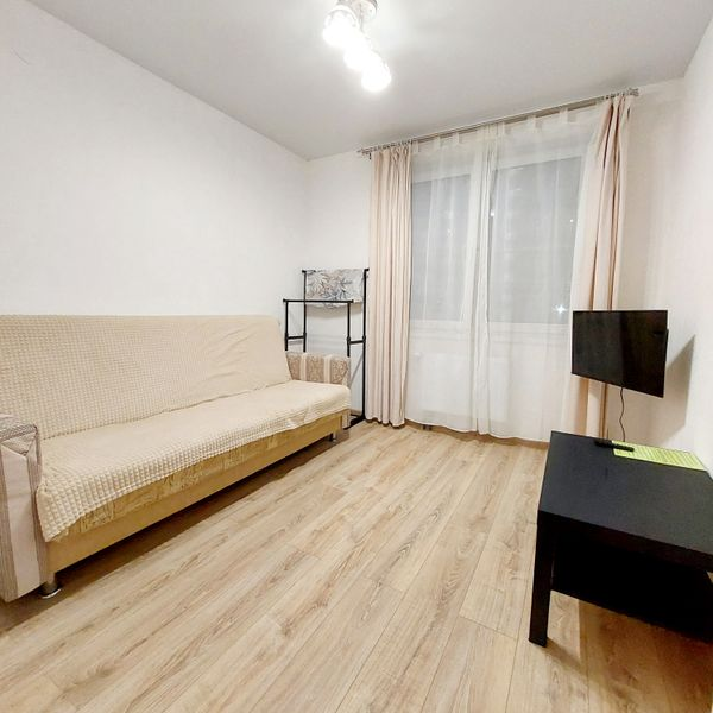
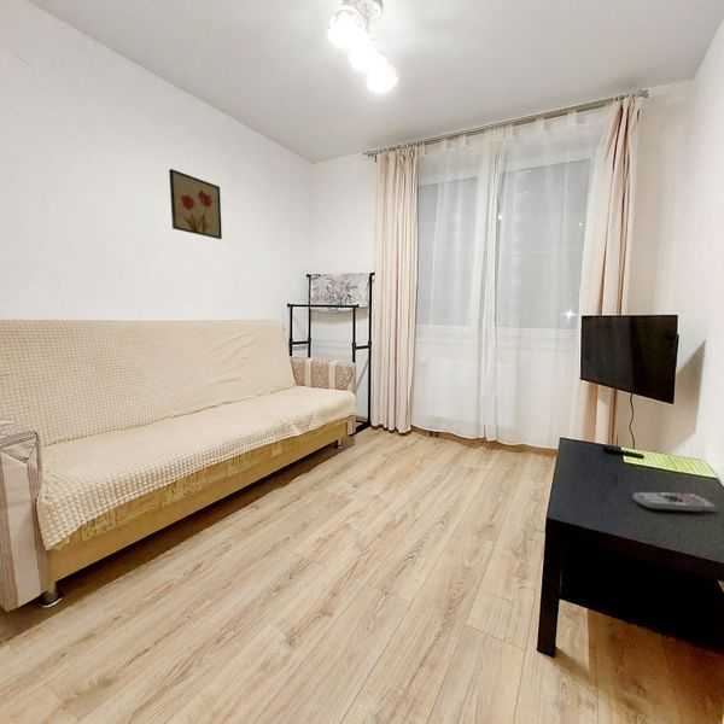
+ wall art (195, 206)
+ remote control (671, 502)
